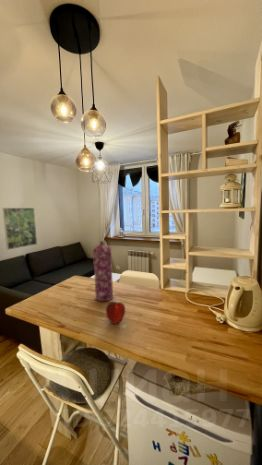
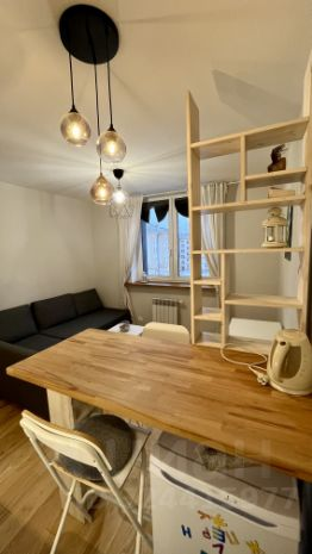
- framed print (21, 227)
- apple (116, 311)
- gas cylinder (103, 269)
